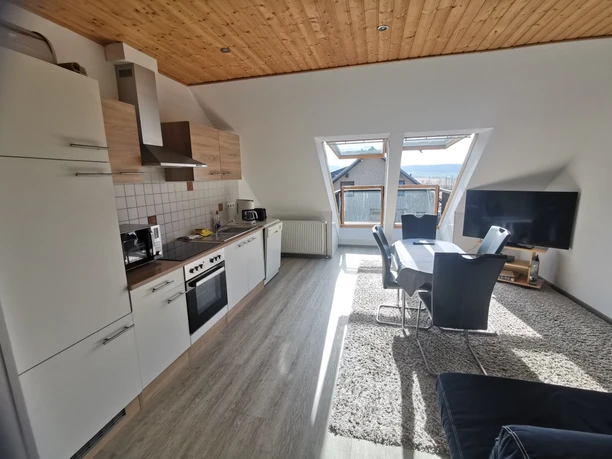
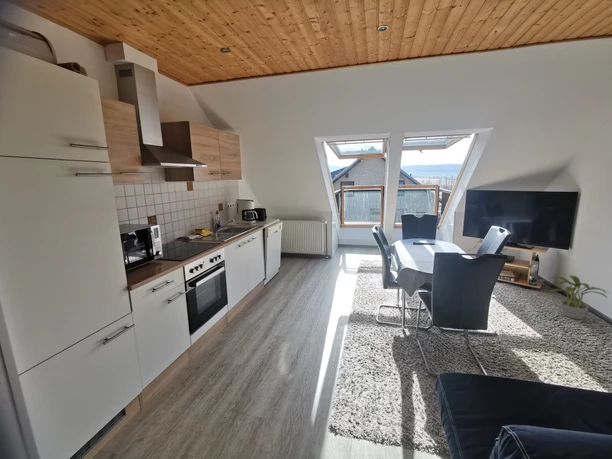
+ potted plant (575, 298)
